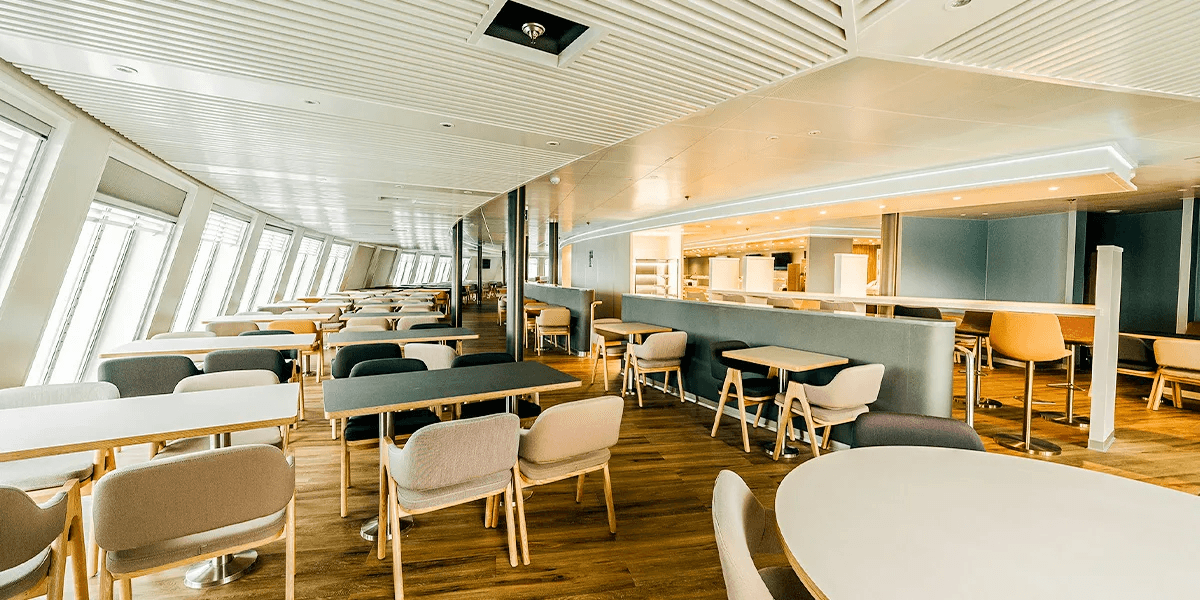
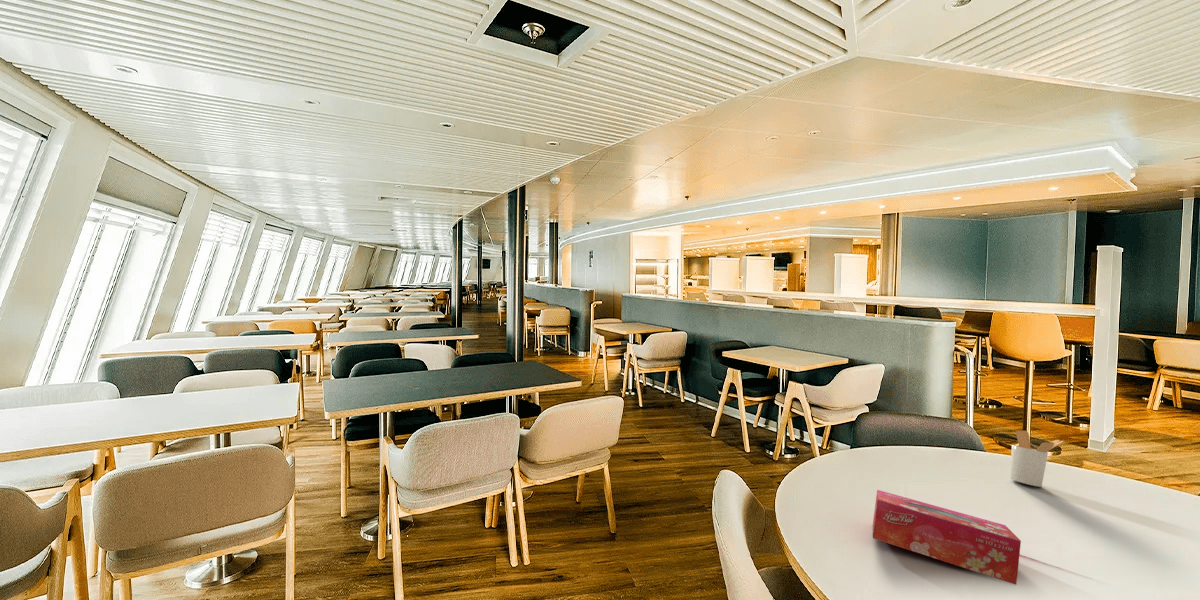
+ utensil holder (1037, 459)
+ tissue box (938, 531)
